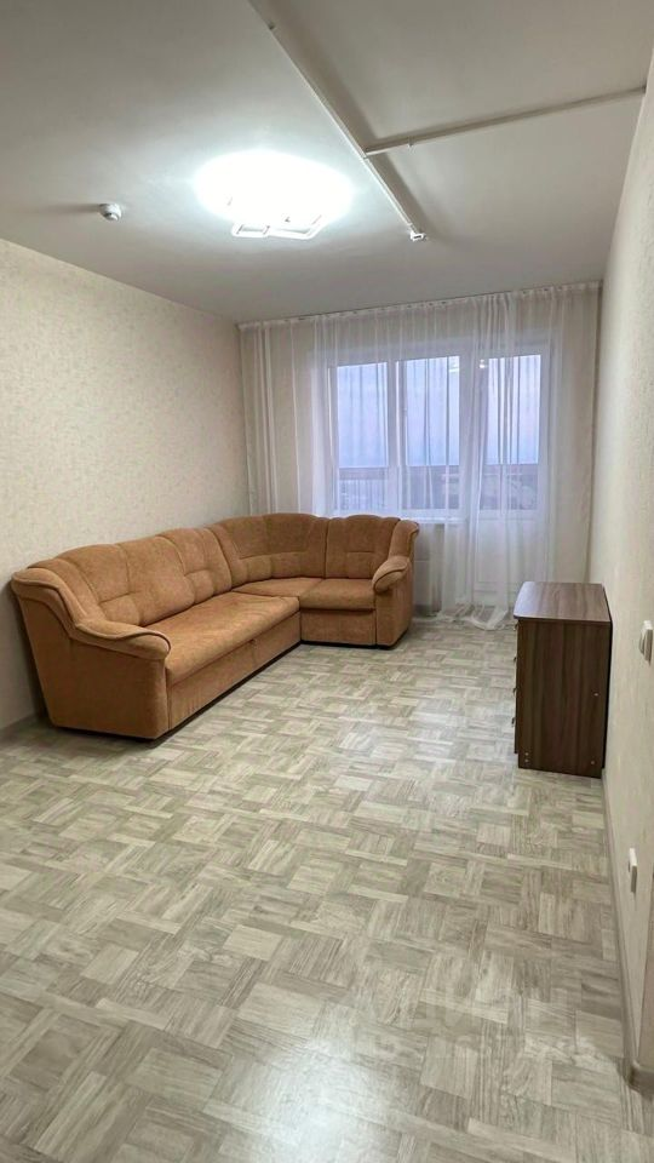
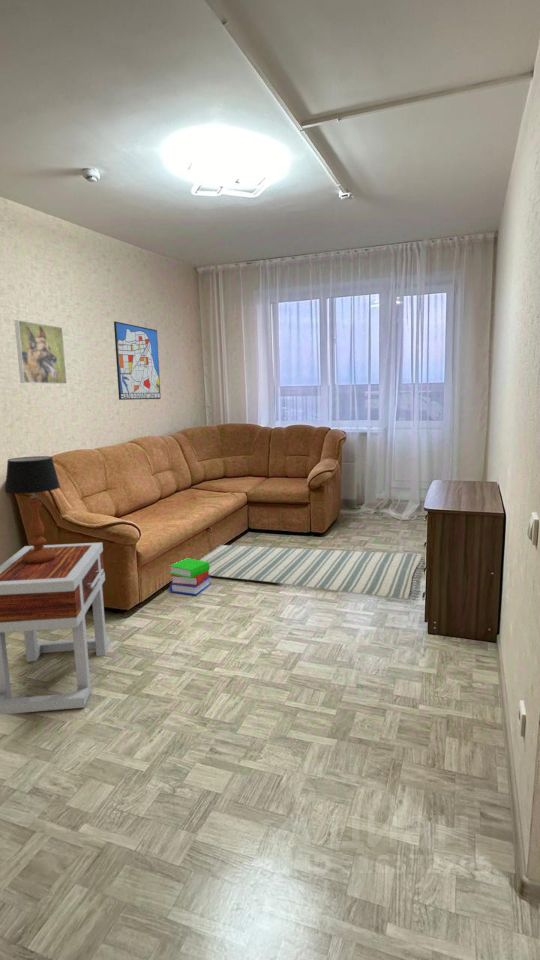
+ wall art (139, 363)
+ side table (55, 619)
+ book (190, 575)
+ table lamp (35, 509)
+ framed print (42, 353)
+ rug (292, 556)
